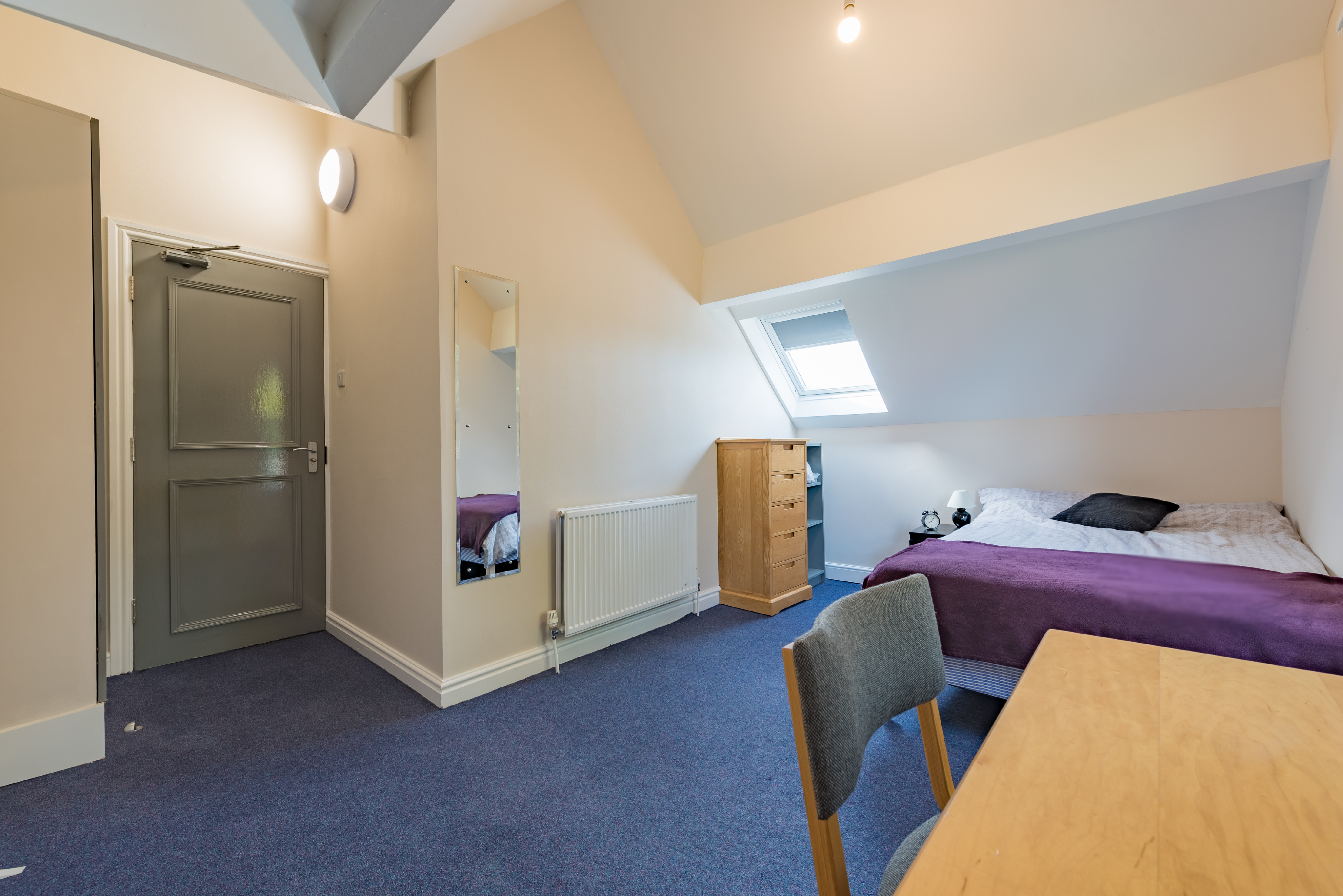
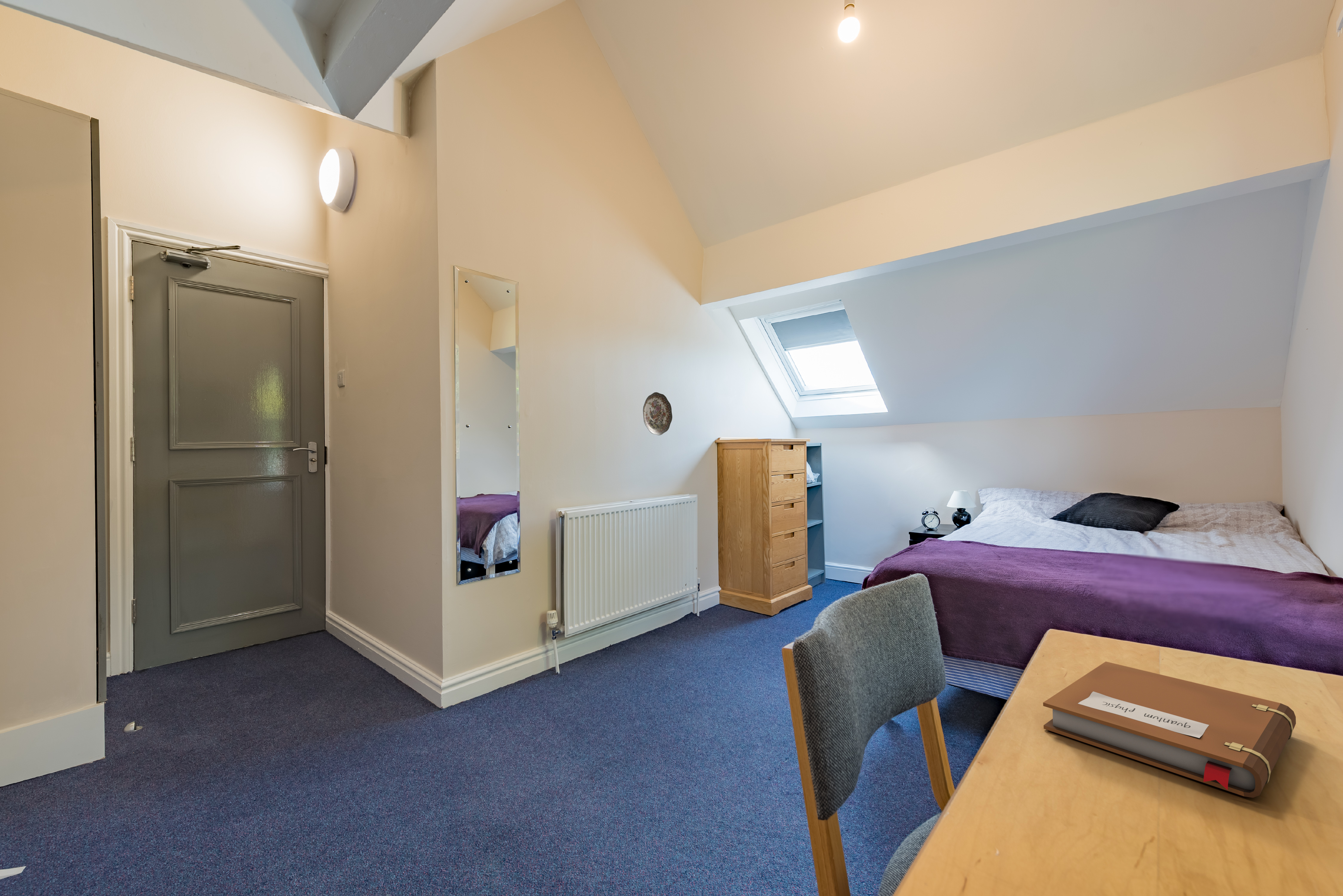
+ notebook (1167, 719)
+ decorative plate (656, 414)
